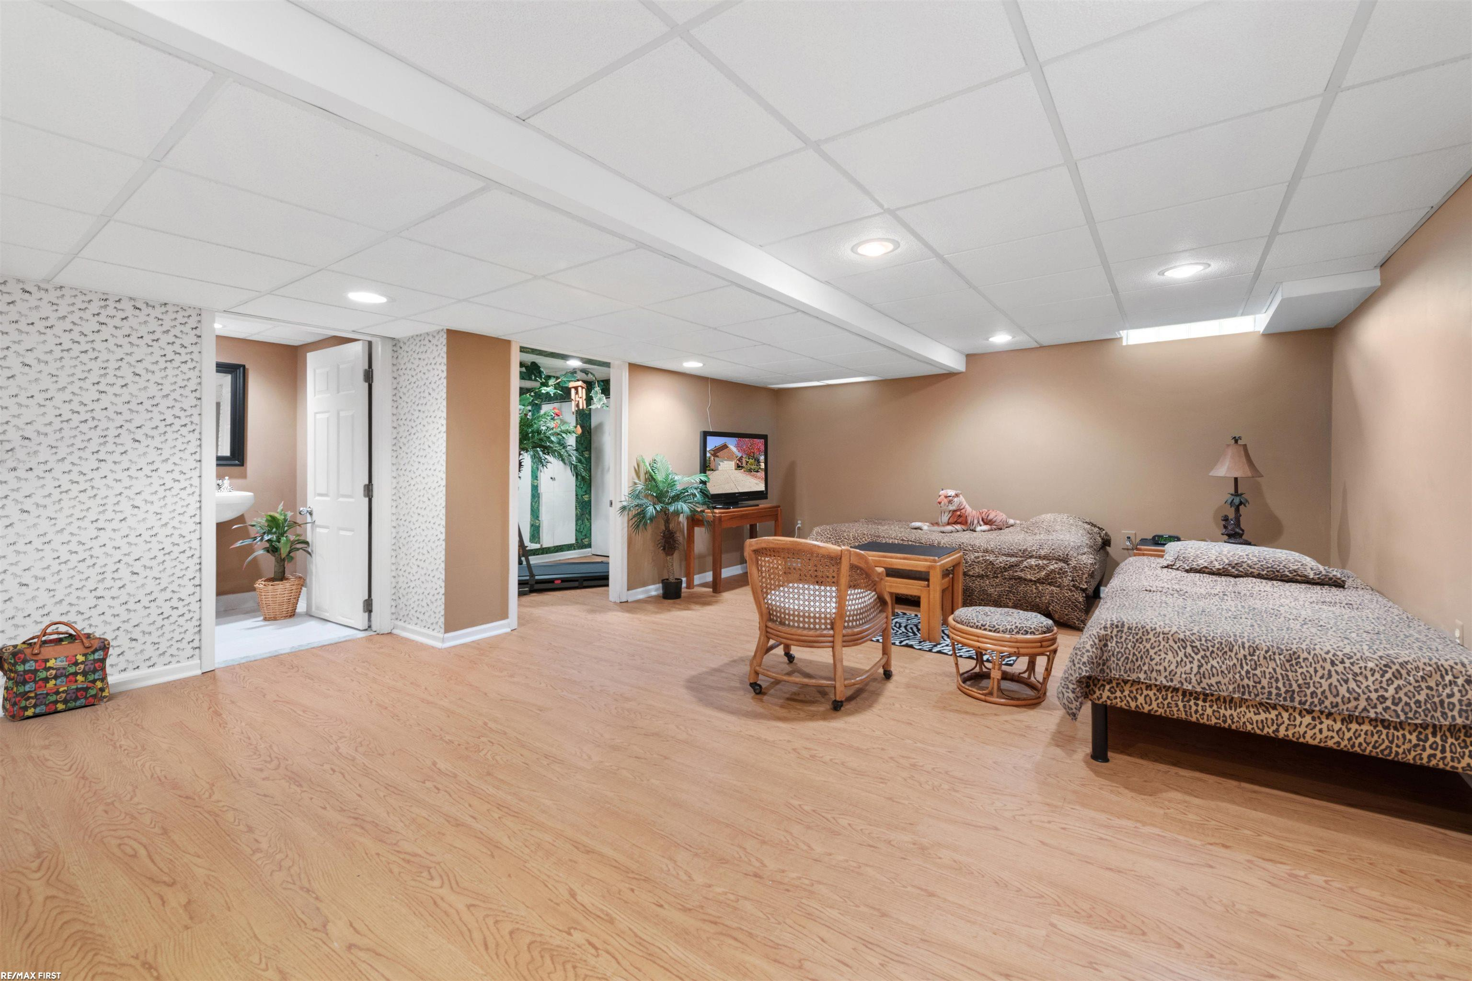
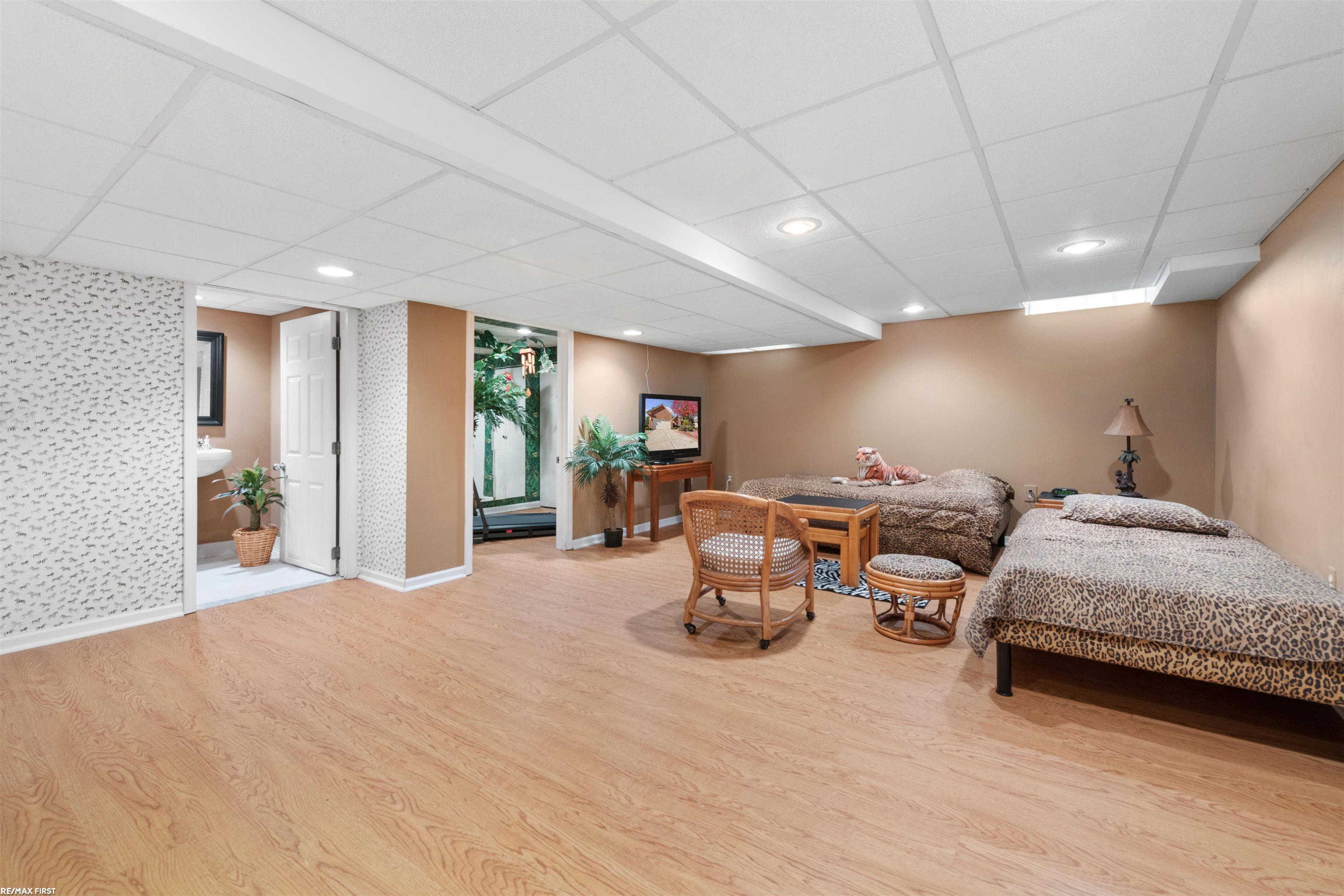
- backpack (54, 665)
